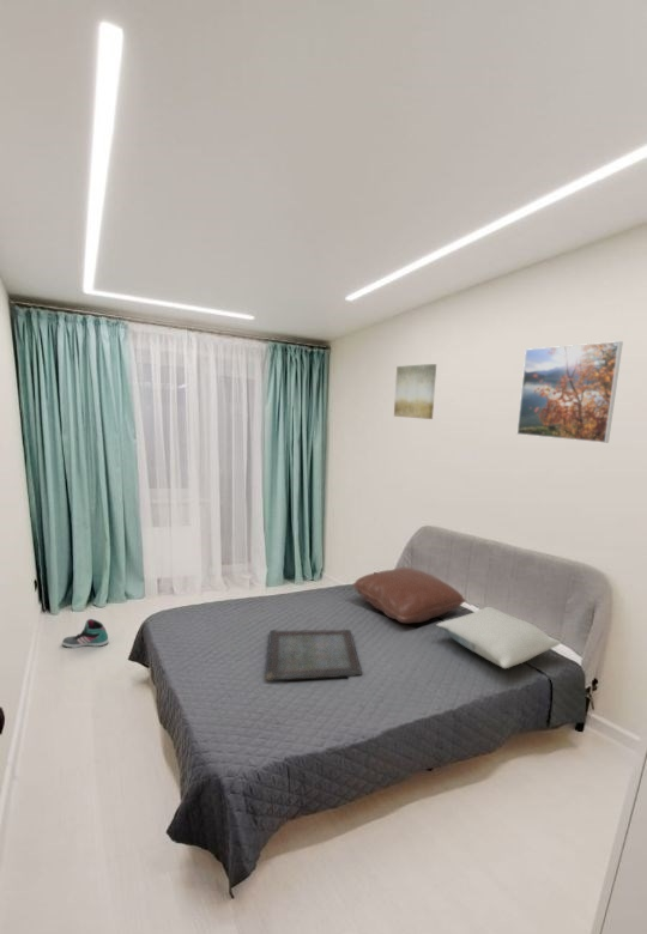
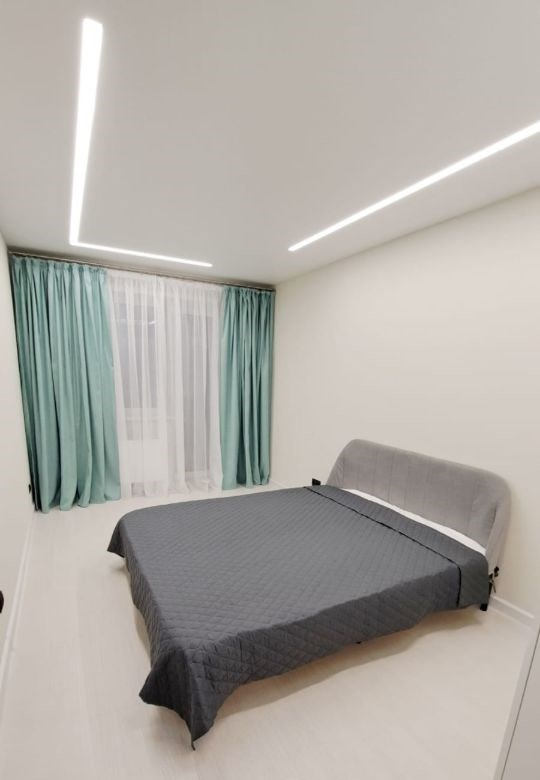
- pillow (406, 593)
- serving tray (312, 651)
- wall art (413, 392)
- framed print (563, 393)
- pillow (495, 633)
- sneaker (84, 632)
